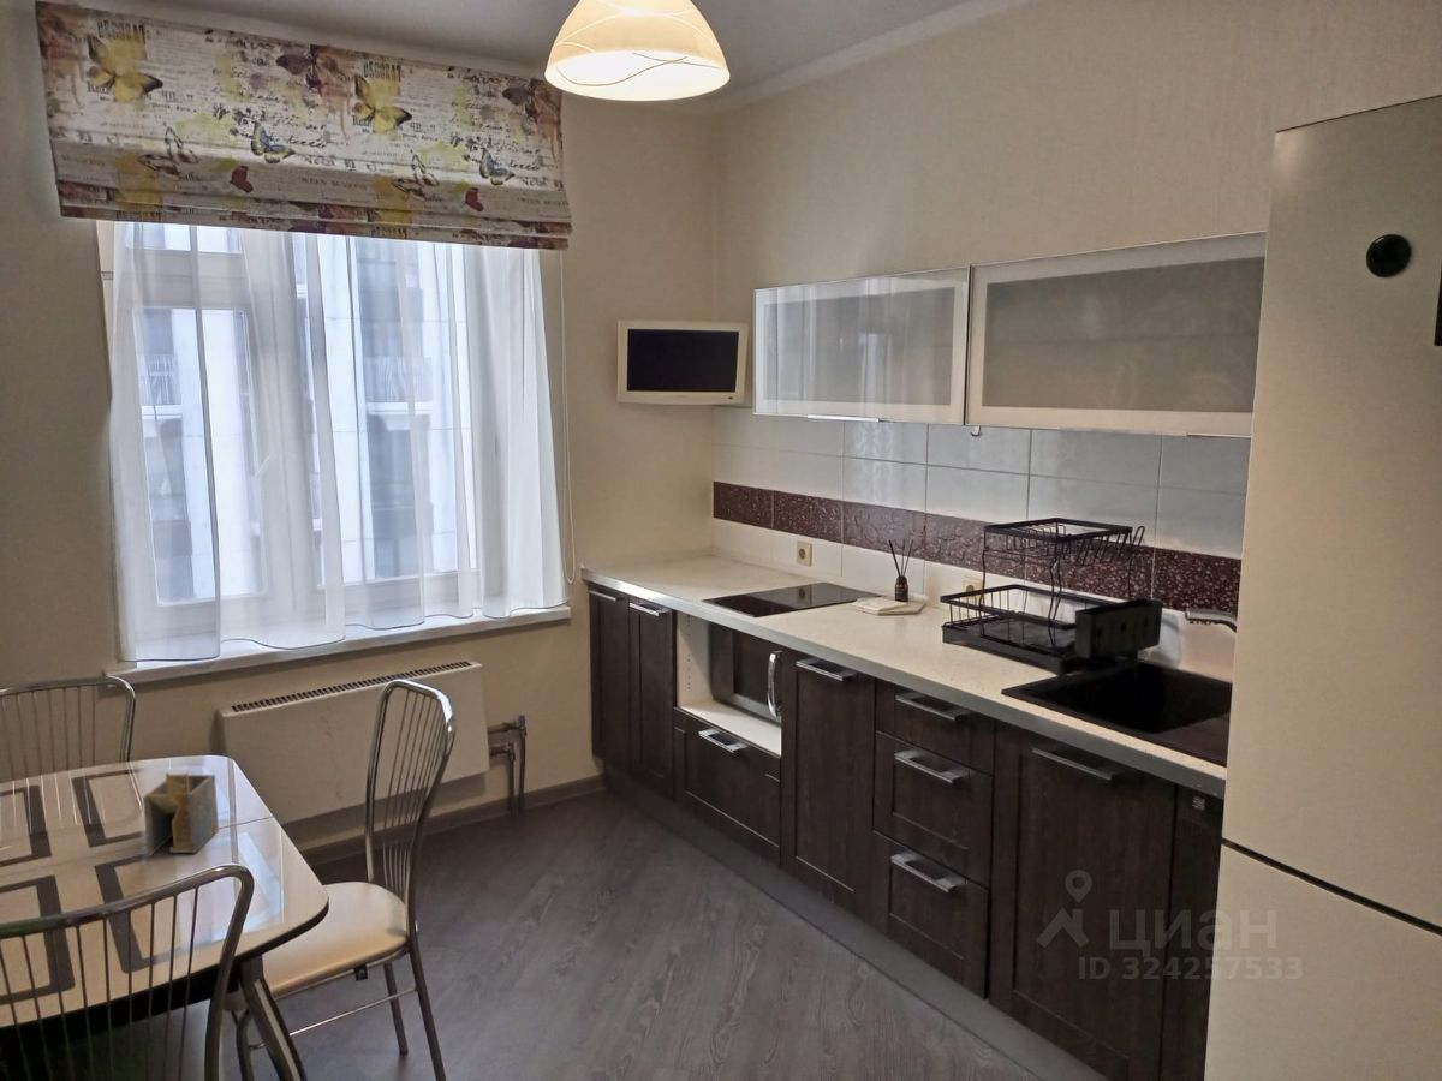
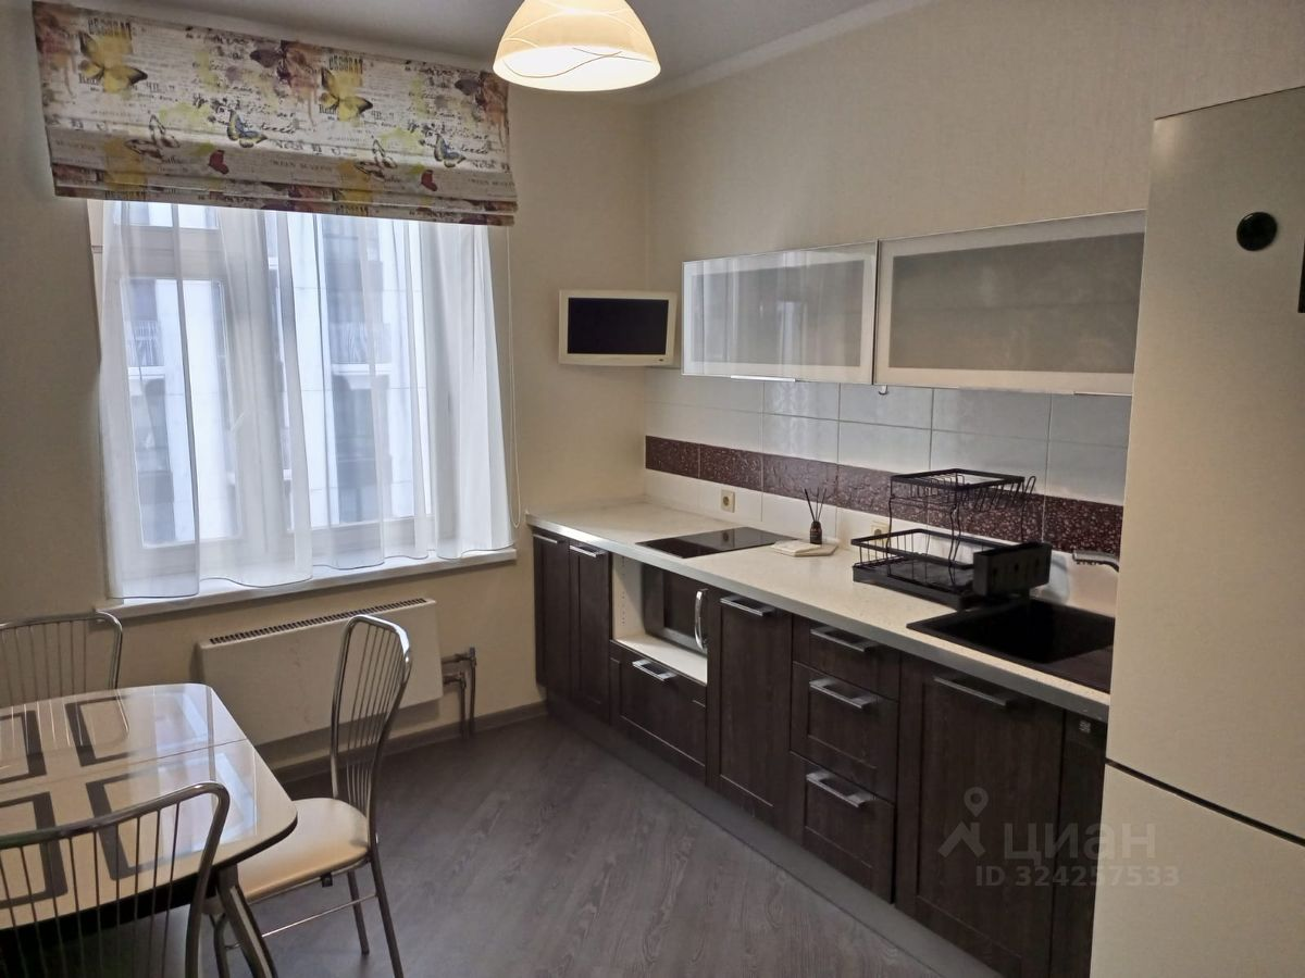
- napkin holder (180, 804)
